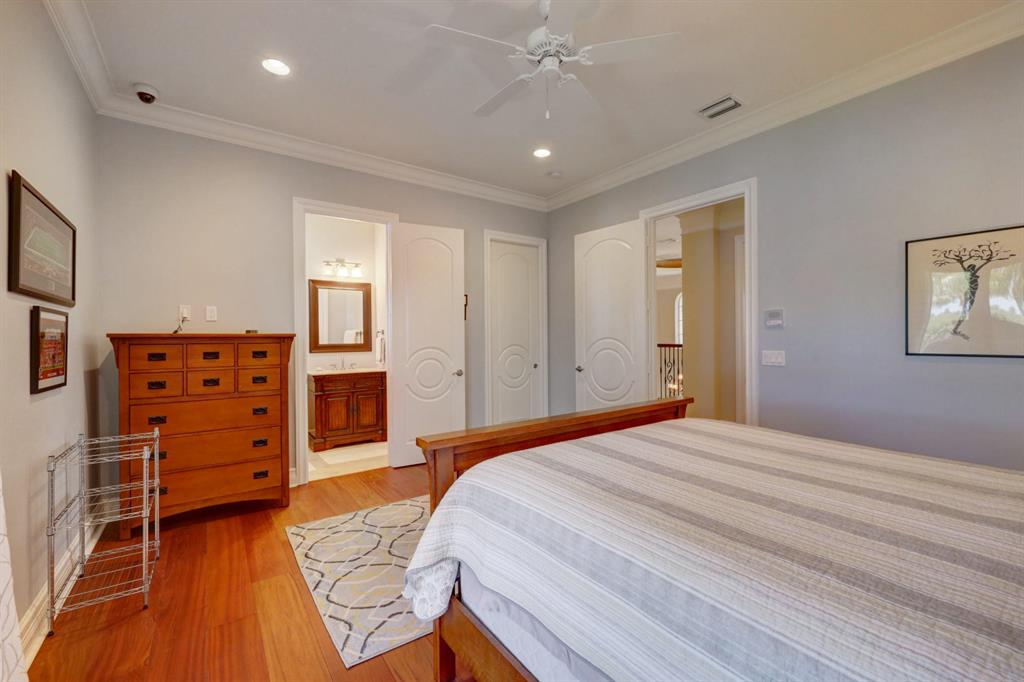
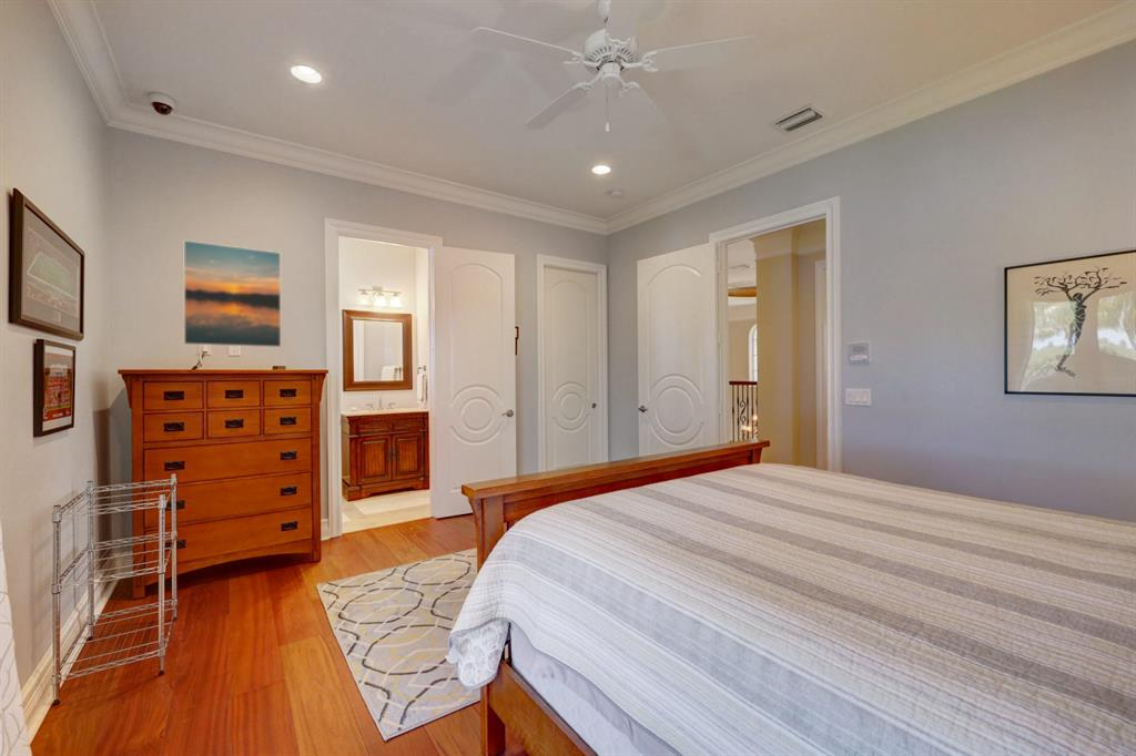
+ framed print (234, 296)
